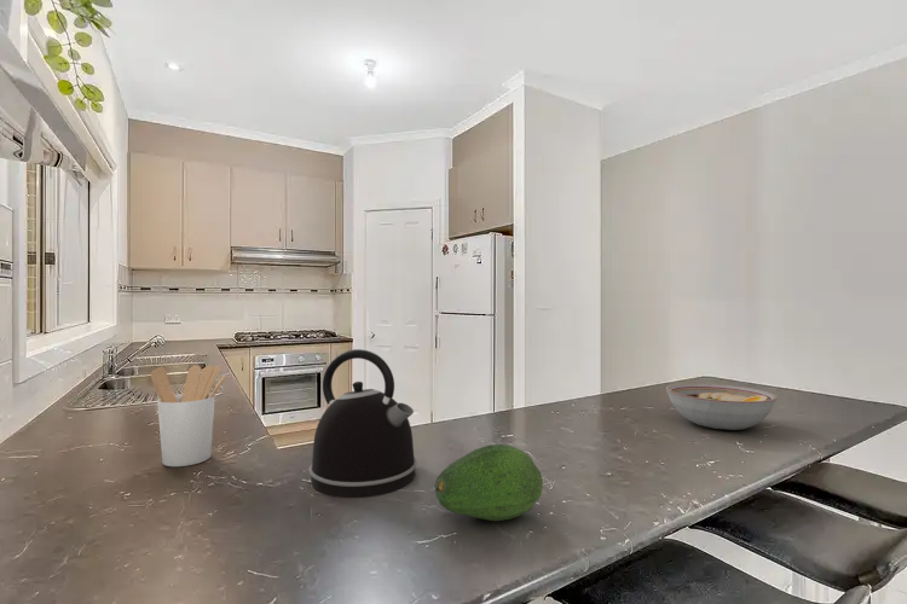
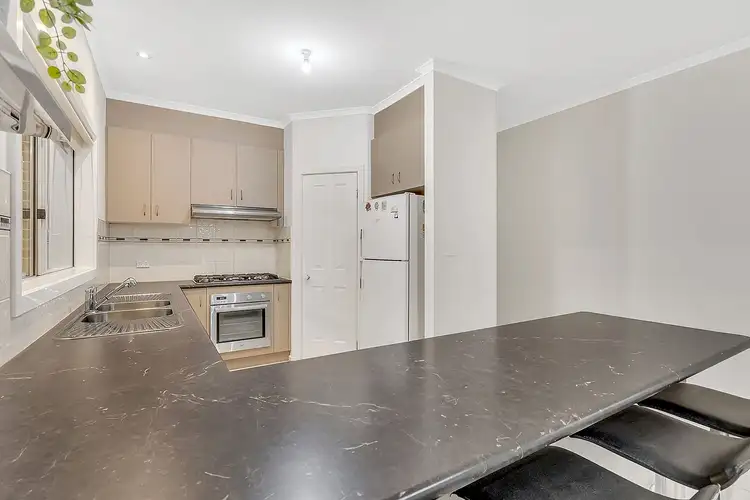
- fruit (489, 481)
- bowl (718, 407)
- utensil holder (192, 410)
- kettle (363, 412)
